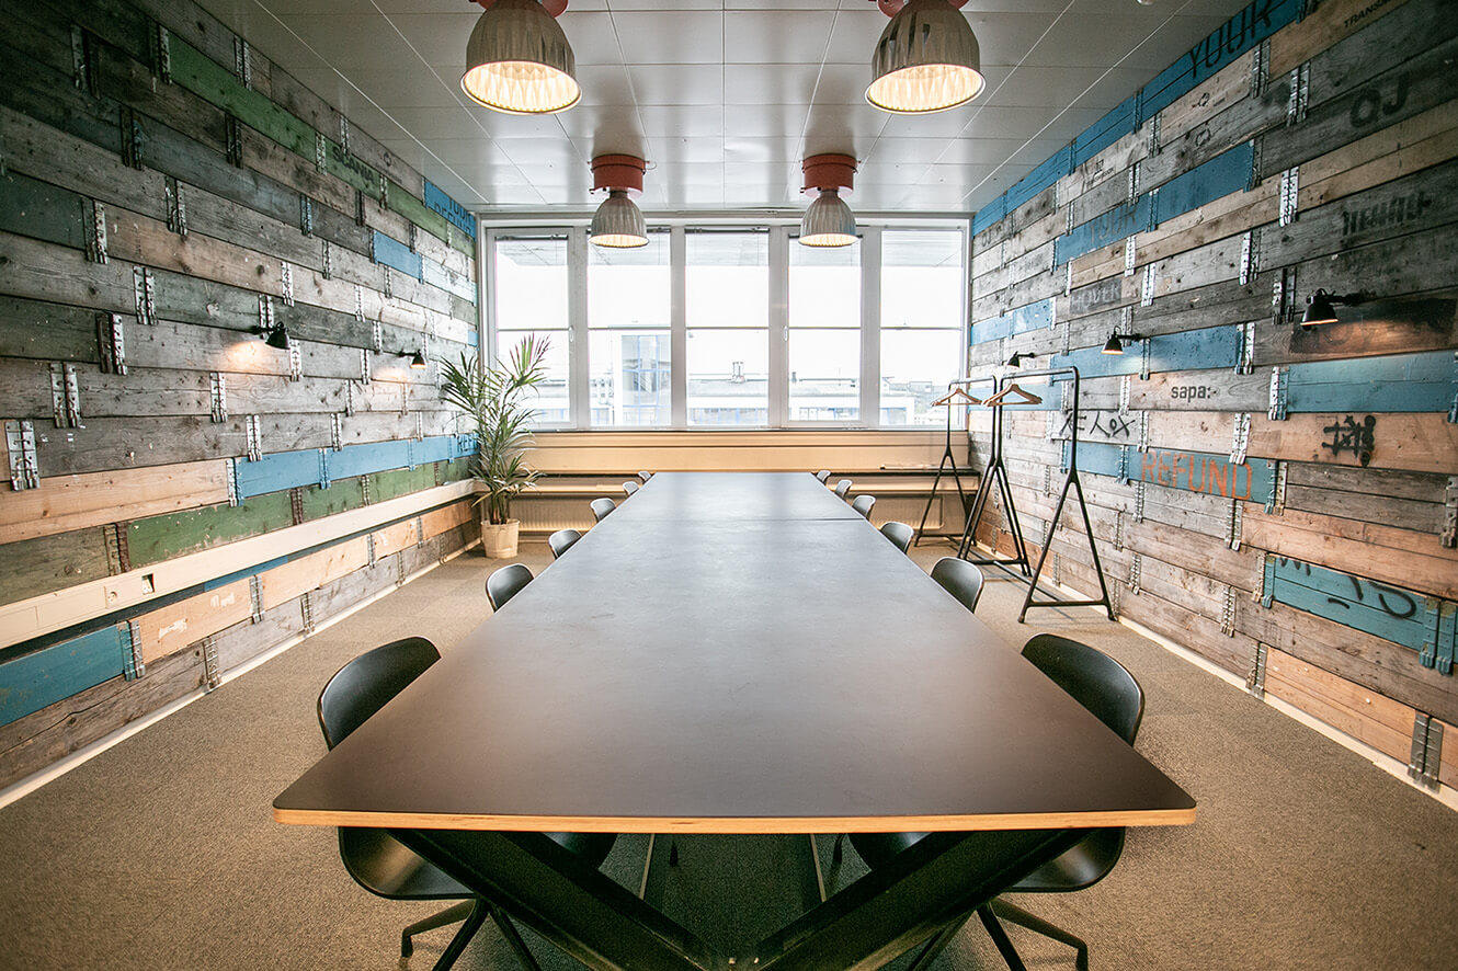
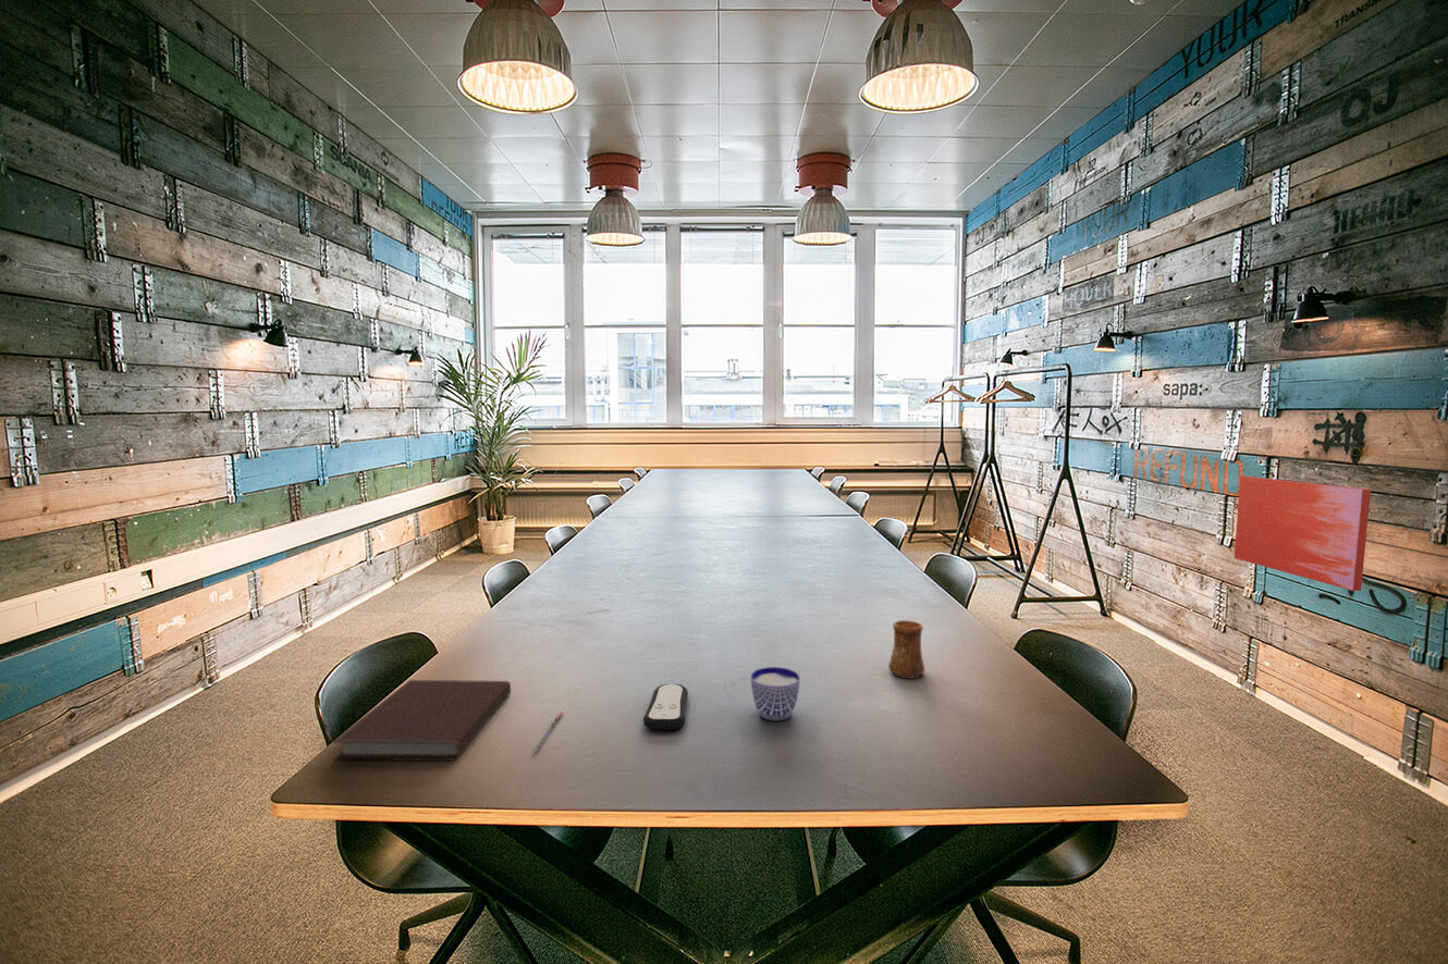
+ wall art (1294, 528)
+ remote control (667, 705)
+ cup (773, 691)
+ notebook (431, 716)
+ cup (907, 648)
+ pen (549, 730)
